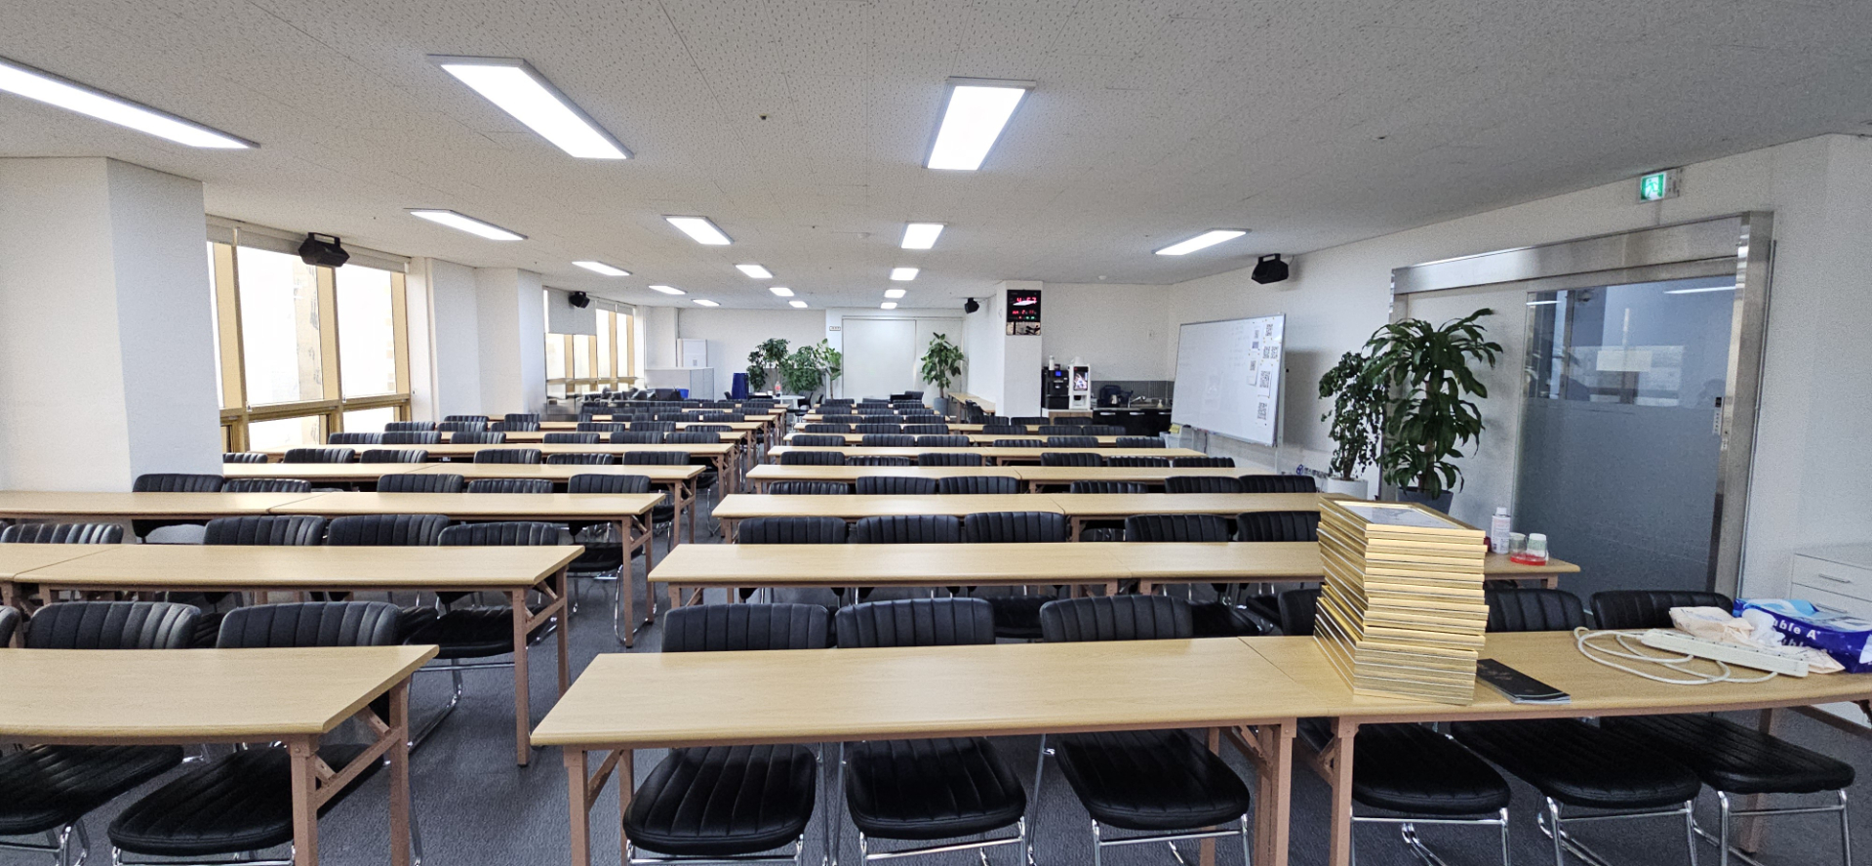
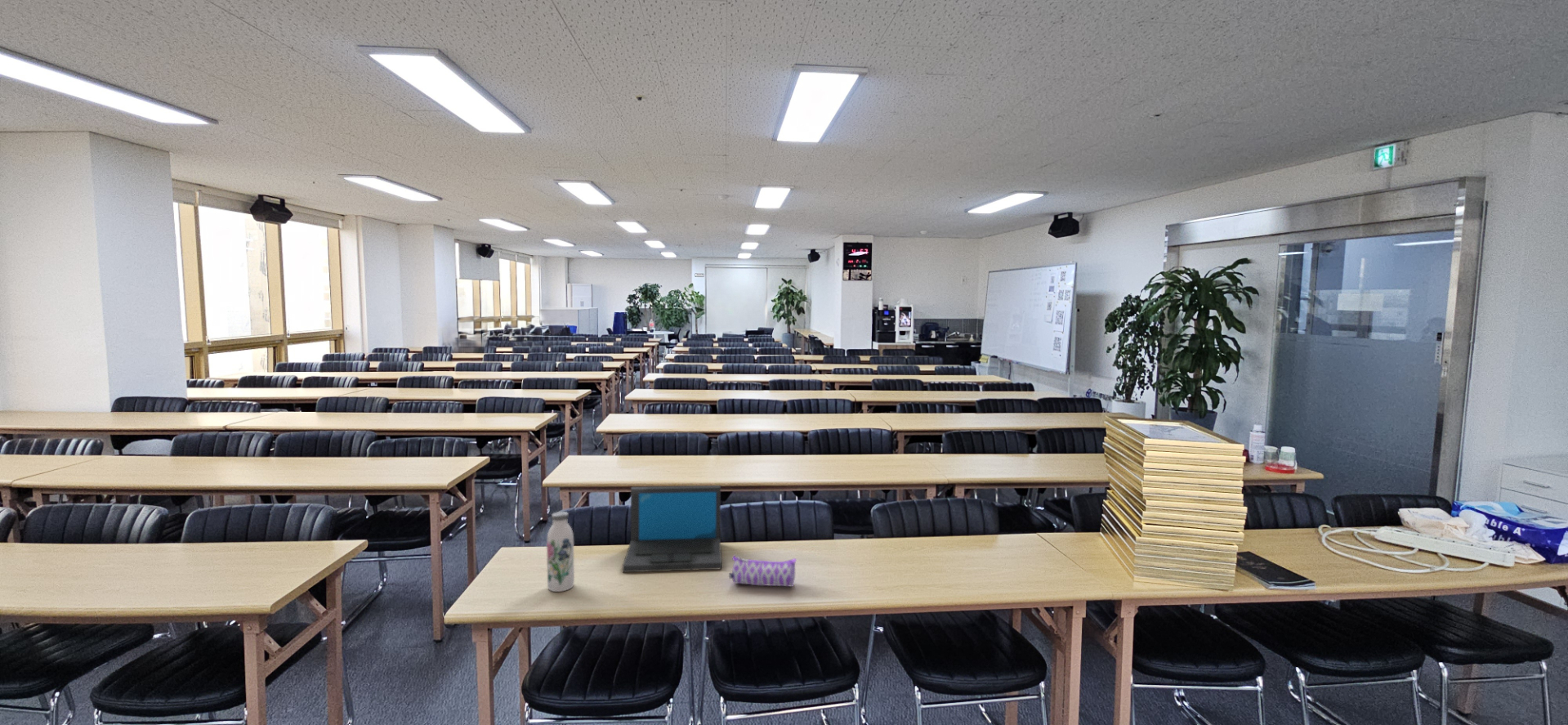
+ pencil case (763, 570)
+ water bottle (560, 550)
+ laptop (674, 526)
